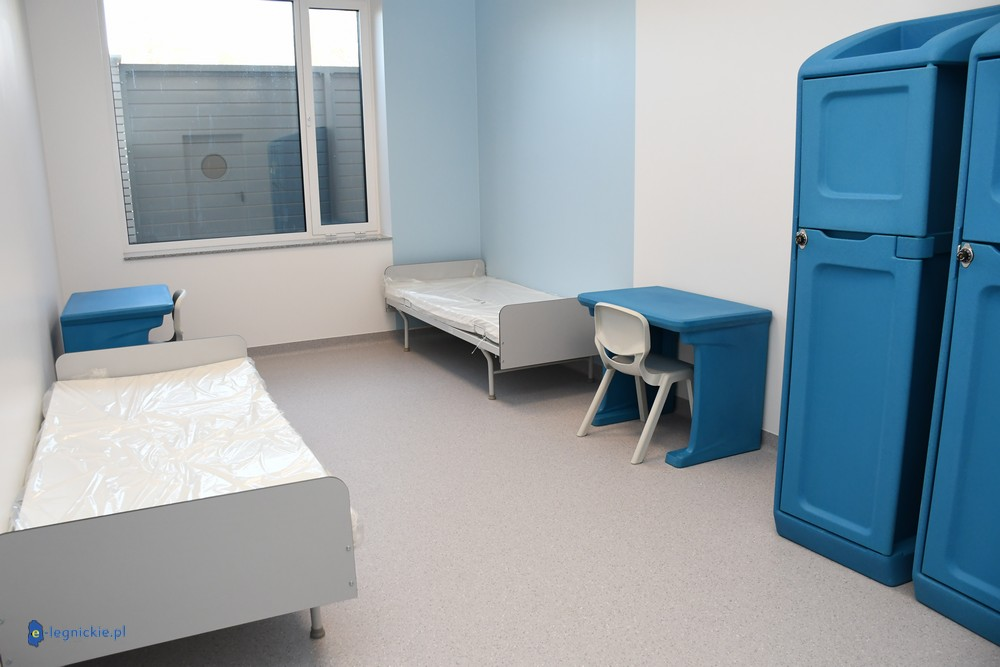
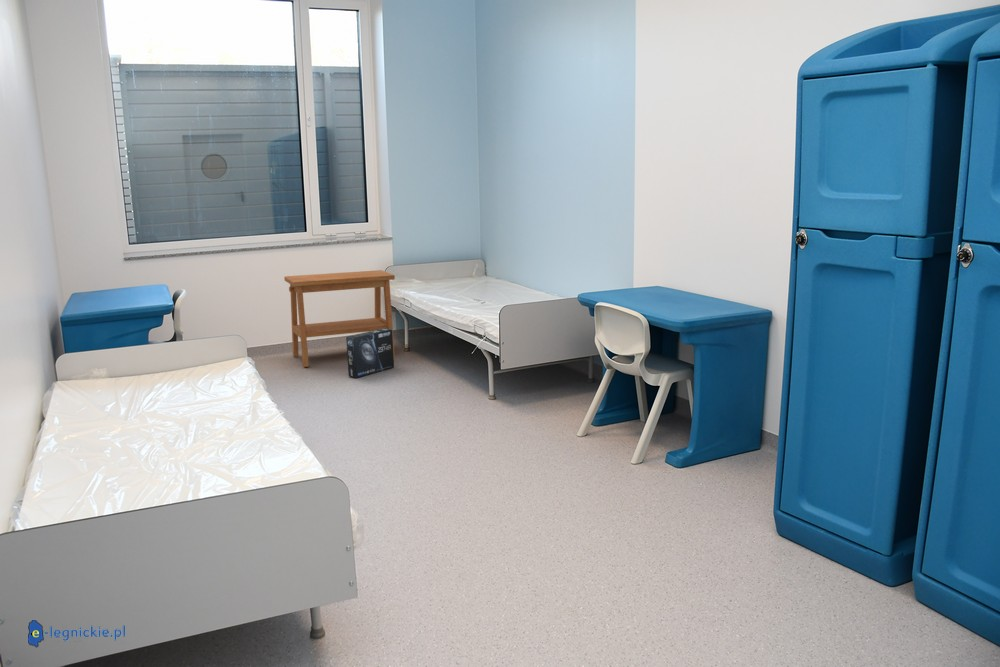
+ box (370, 352)
+ side table (341, 321)
